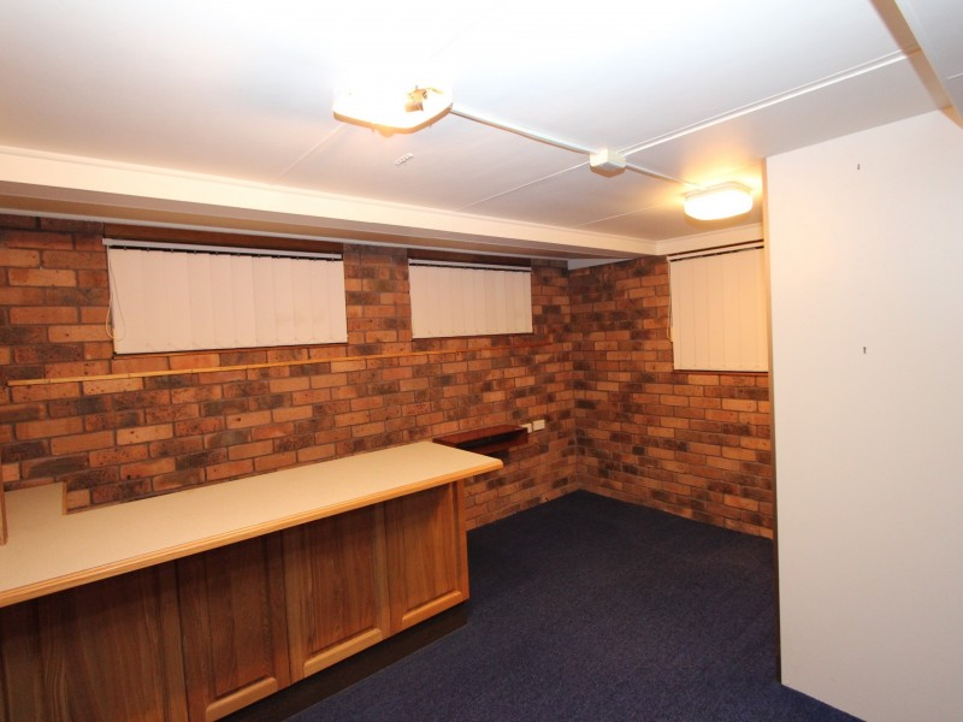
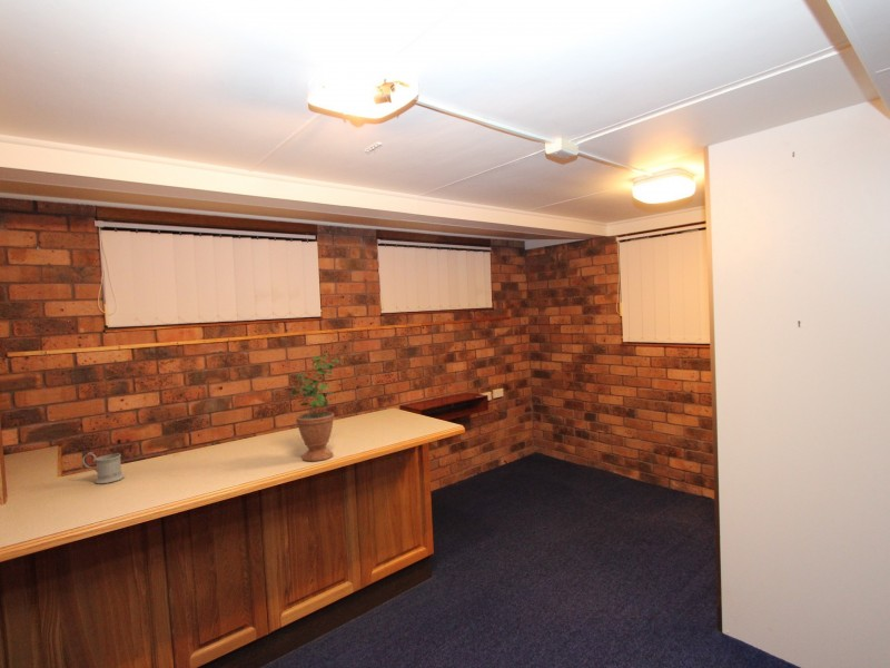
+ potted plant (317, 403)
+ mug (102, 465)
